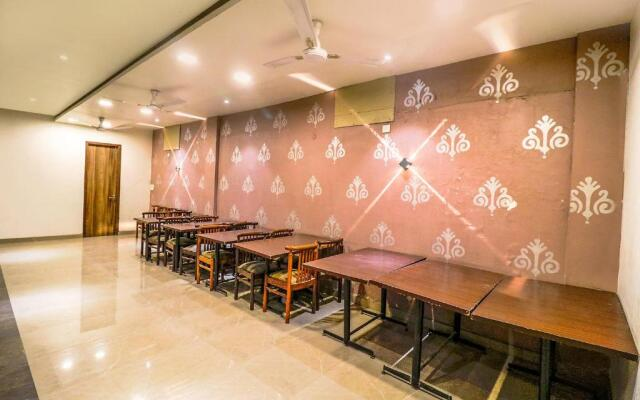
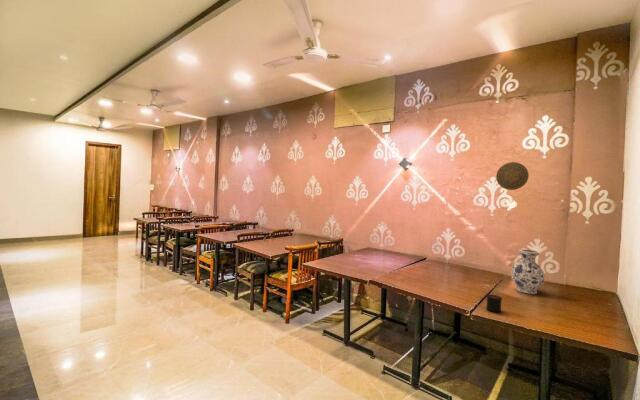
+ candle (494, 300)
+ vase (527, 270)
+ decorative plate (511, 175)
